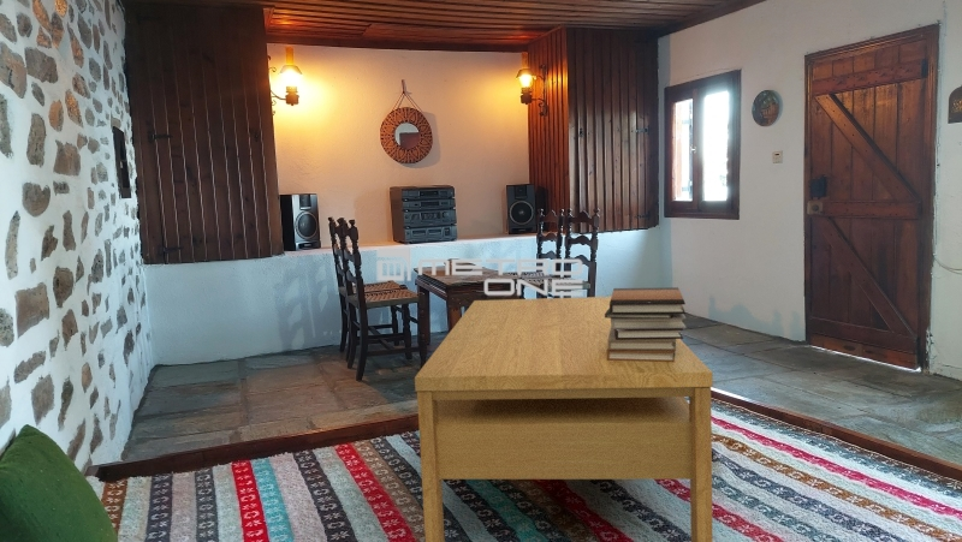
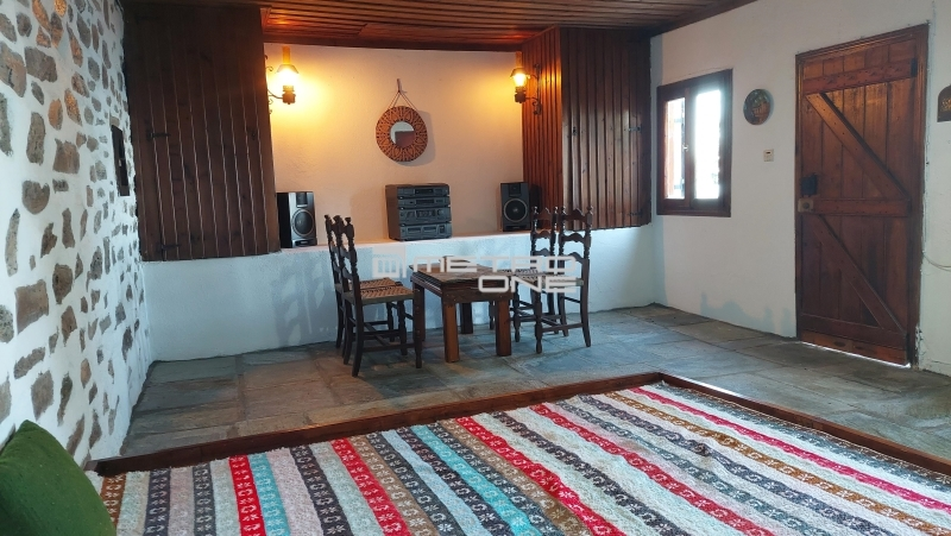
- coffee table (559, 404)
- book stack (645, 321)
